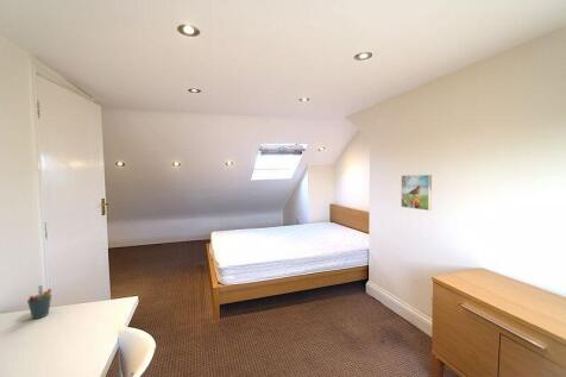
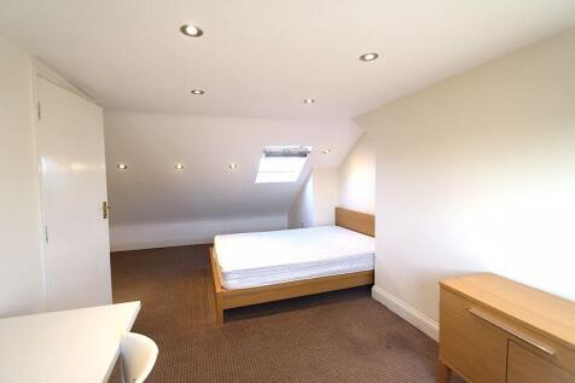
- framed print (415, 191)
- pen holder (39, 301)
